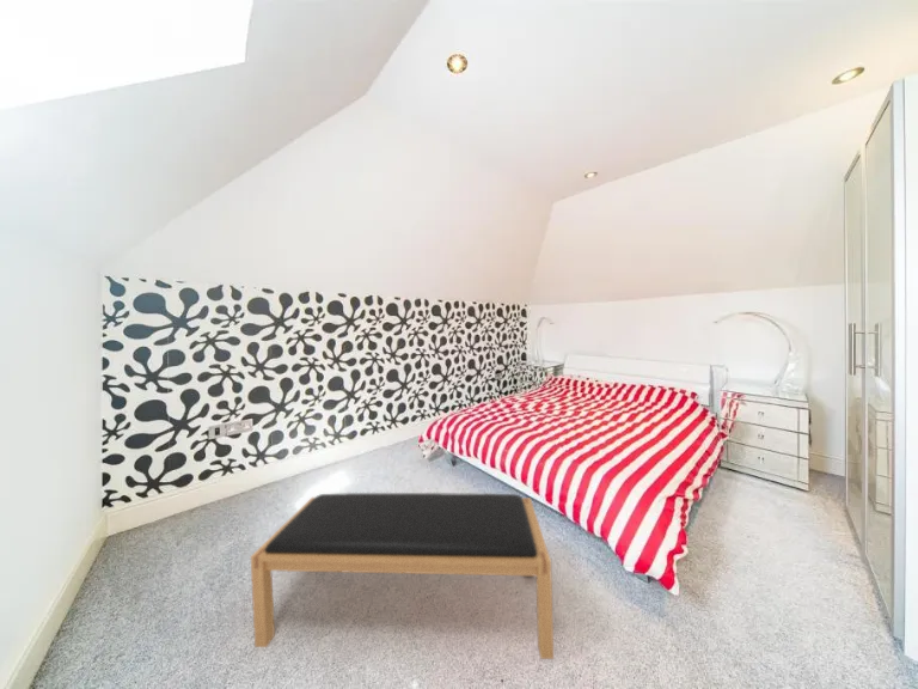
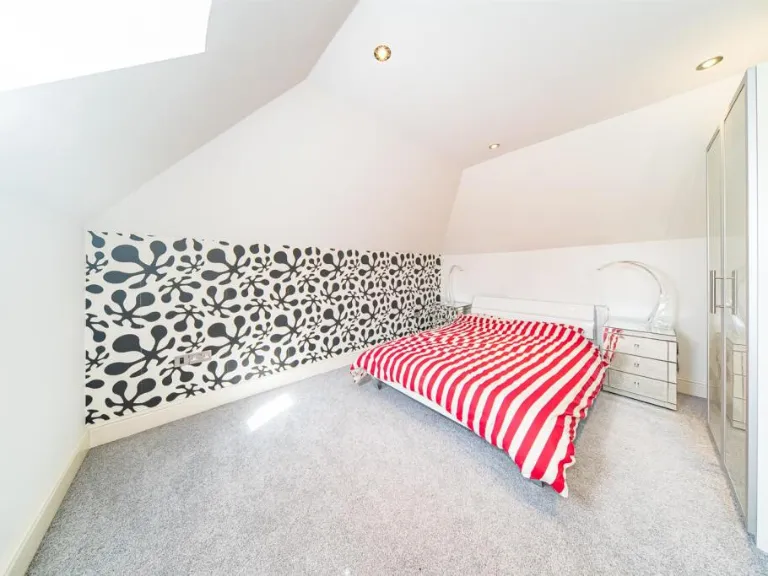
- bench (410, 557)
